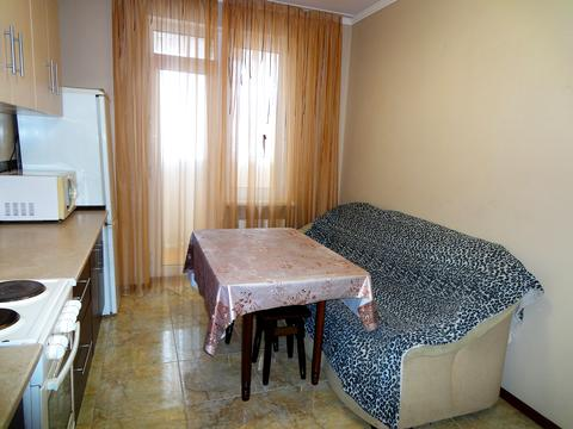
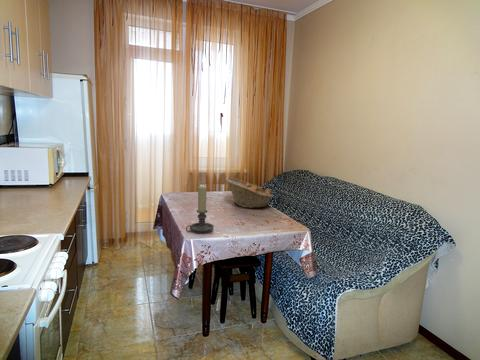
+ candle holder (199, 208)
+ fruit basket (248, 191)
